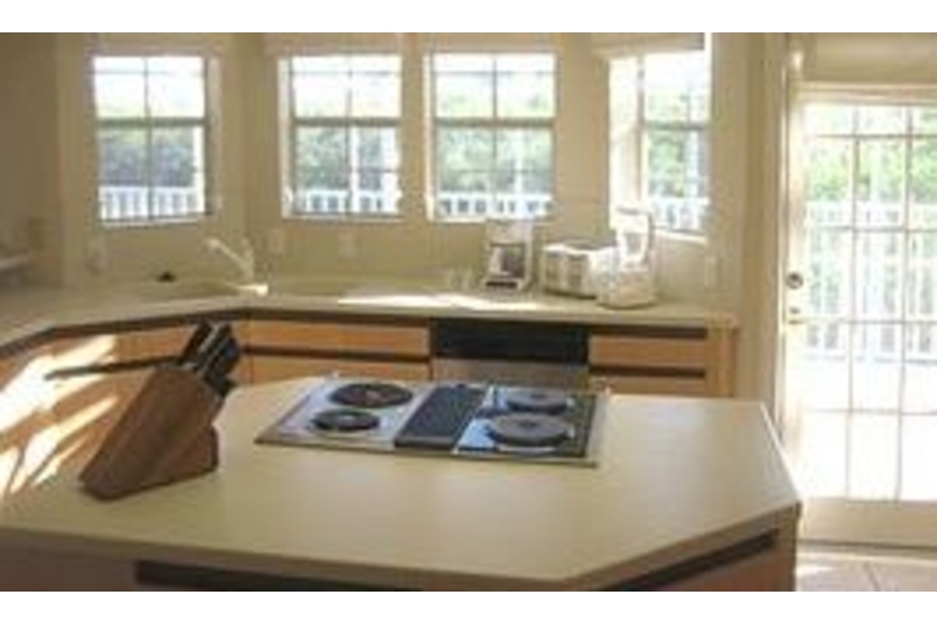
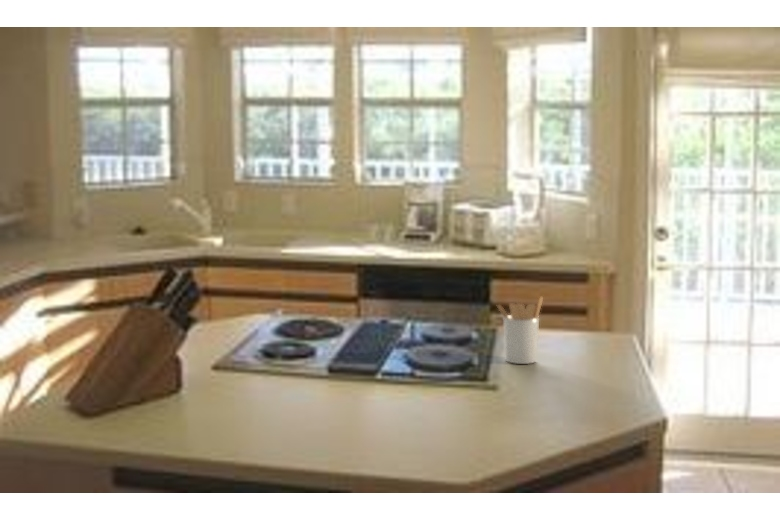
+ utensil holder (521, 329)
